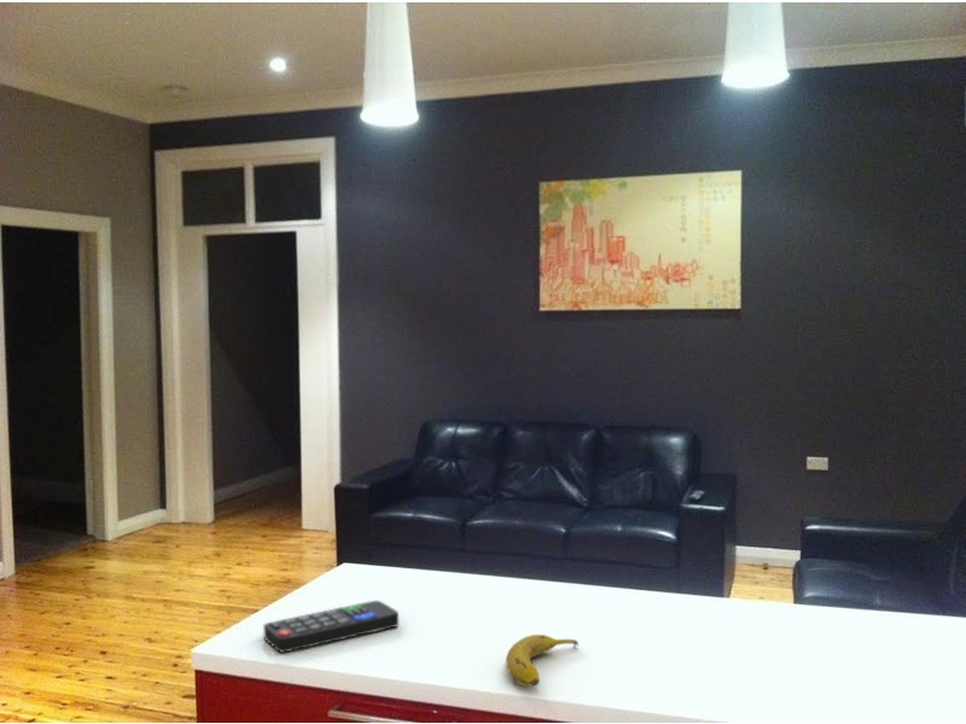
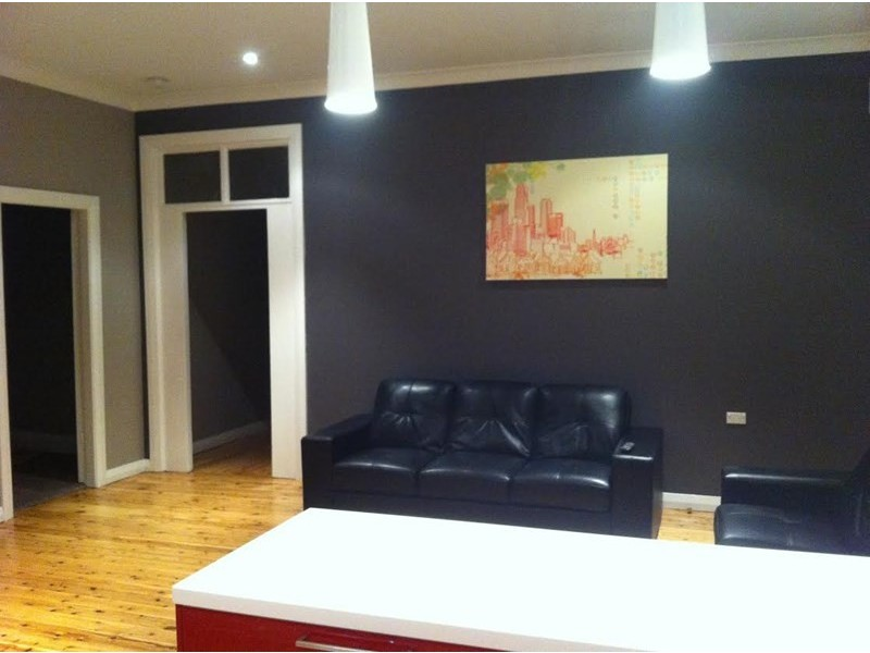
- remote control (332, 623)
- fruit (537, 654)
